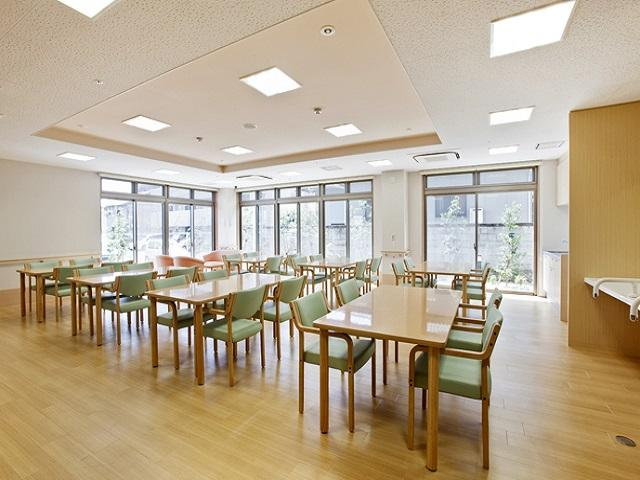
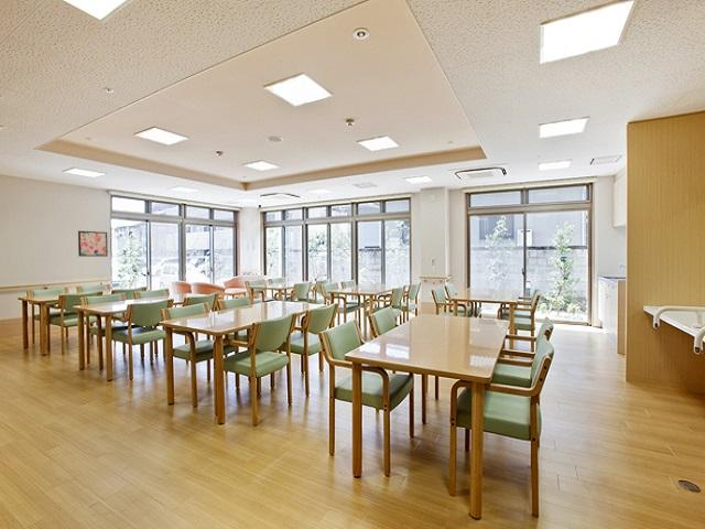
+ wall art (93, 244)
